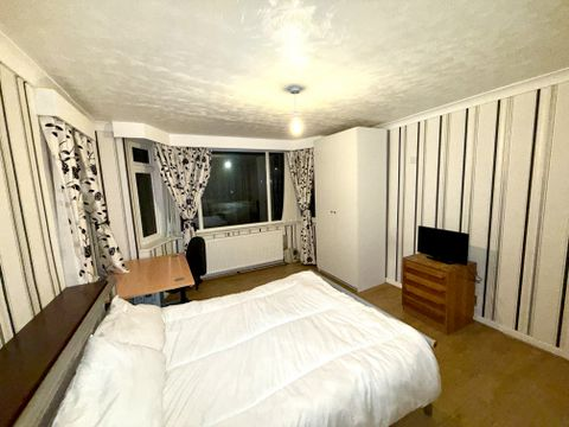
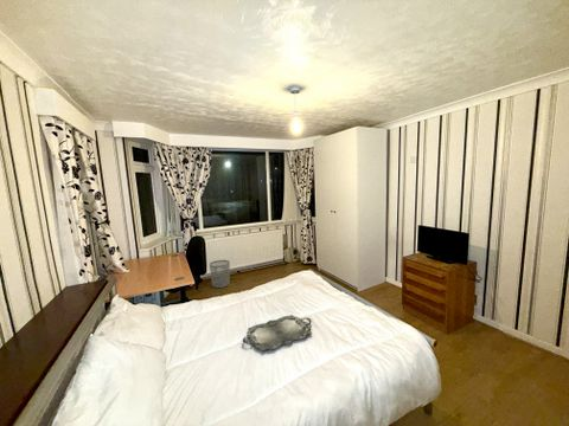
+ waste bin (219, 273)
+ serving tray (279, 330)
